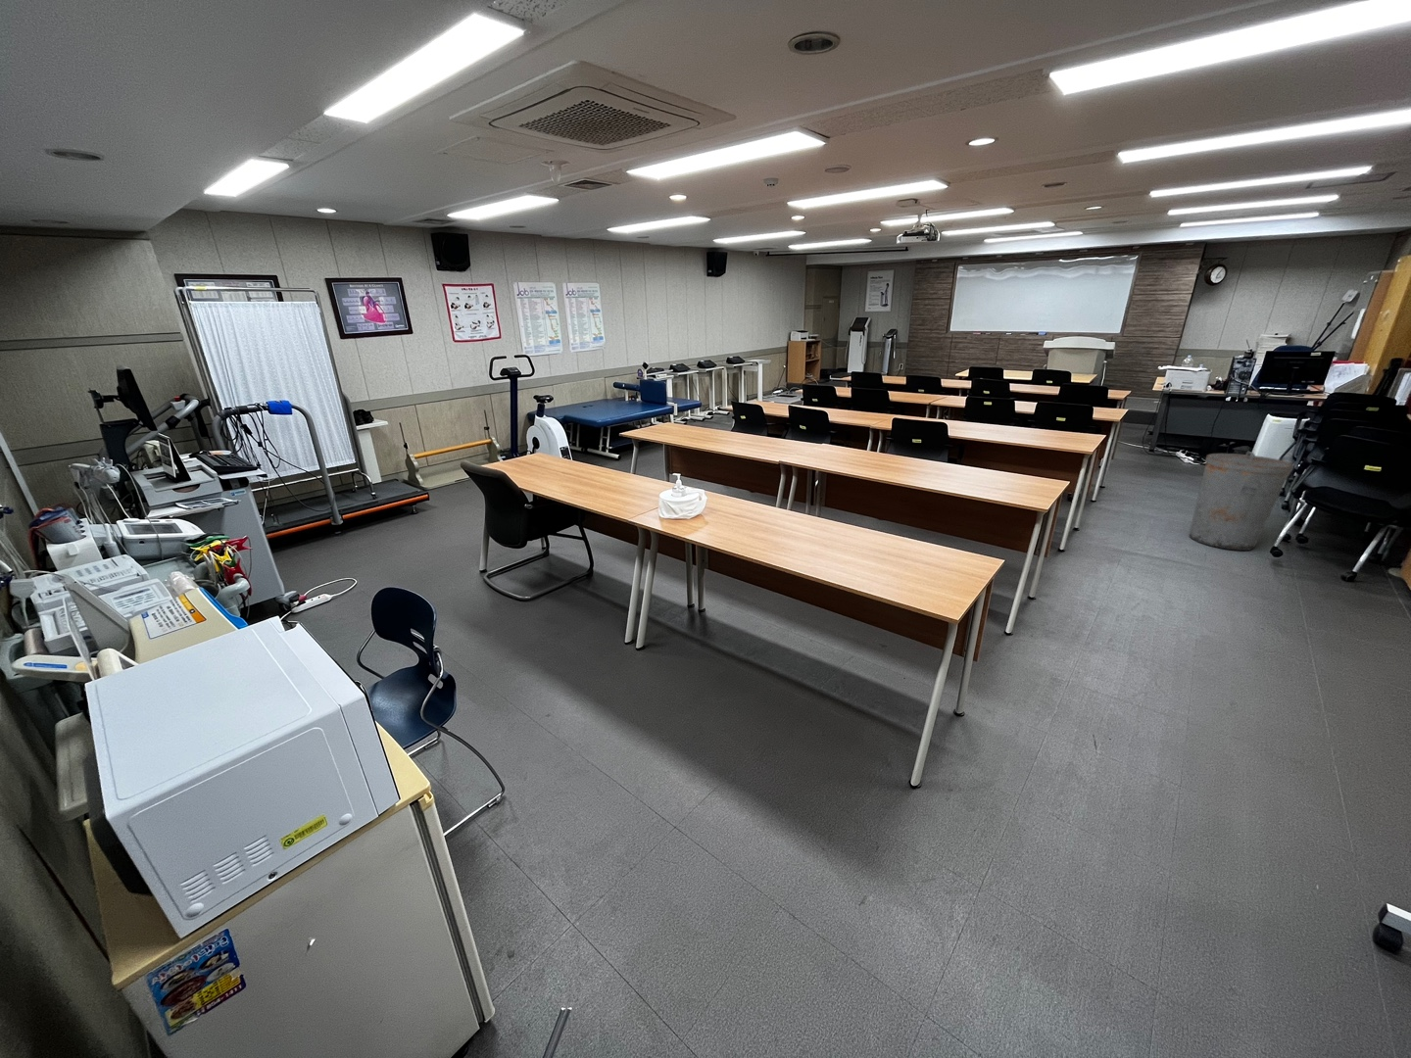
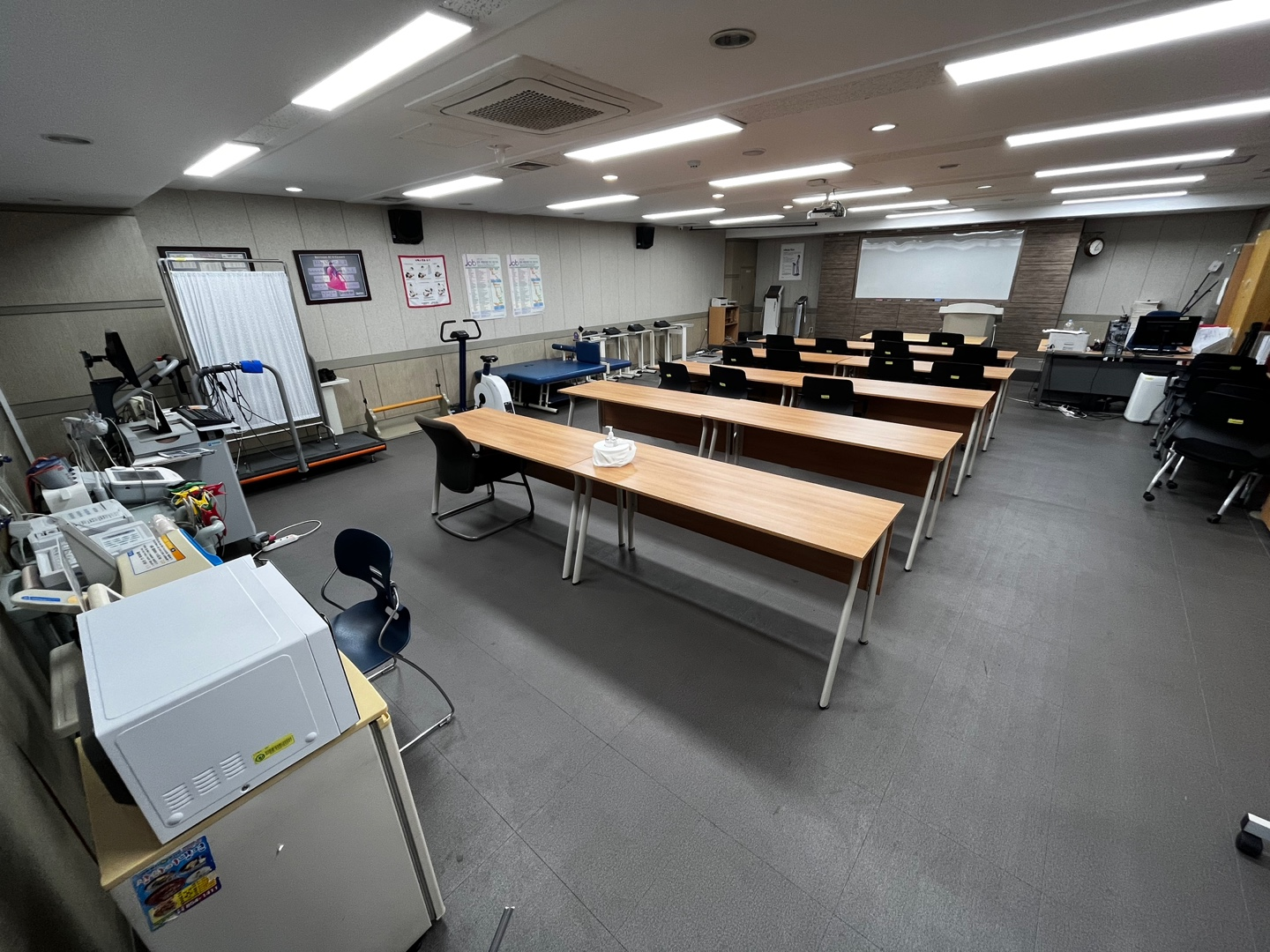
- trash can (1234, 498)
